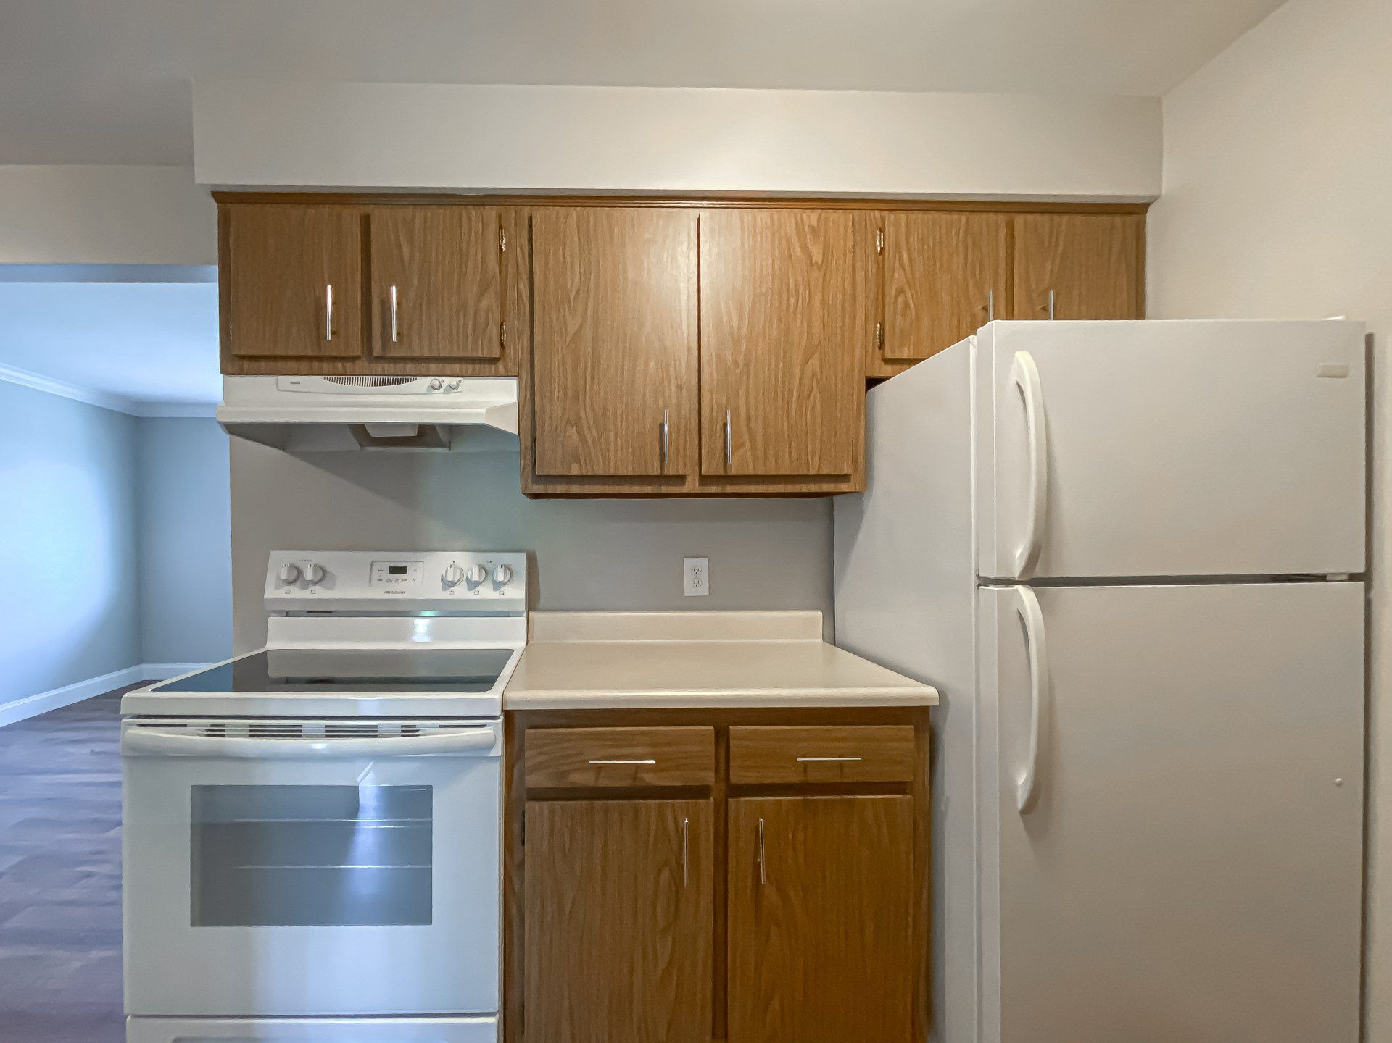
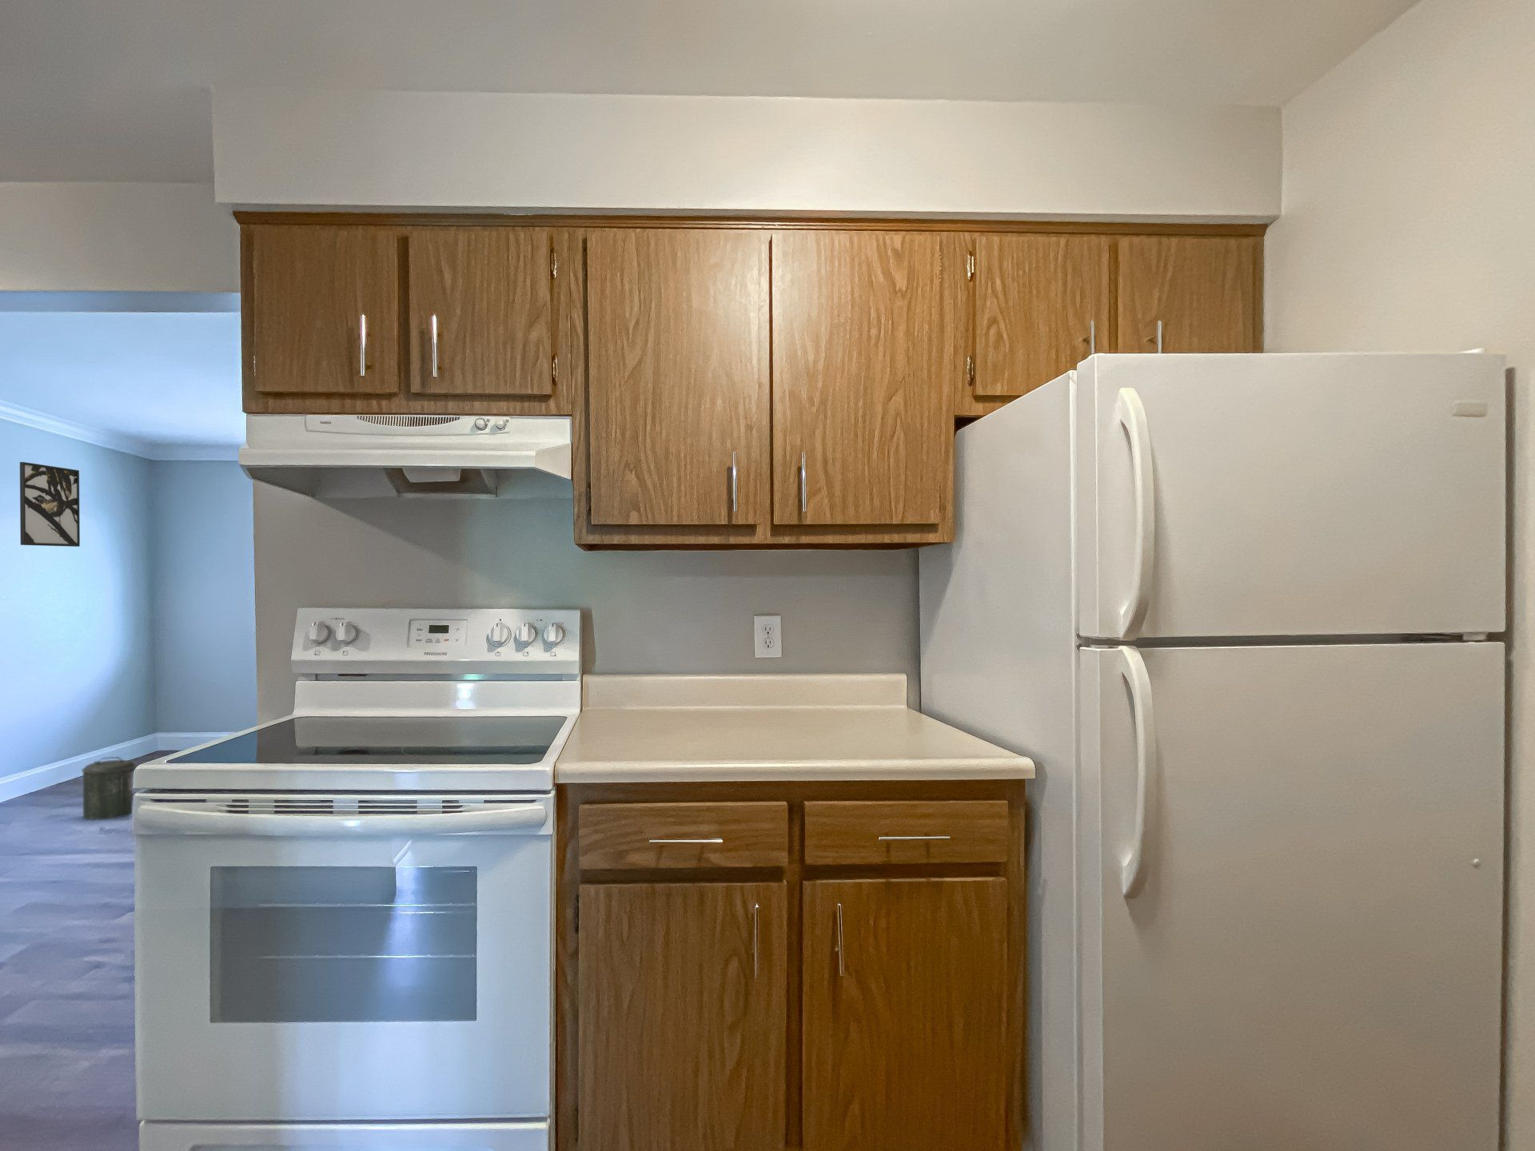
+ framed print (51, 505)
+ canister (112, 785)
